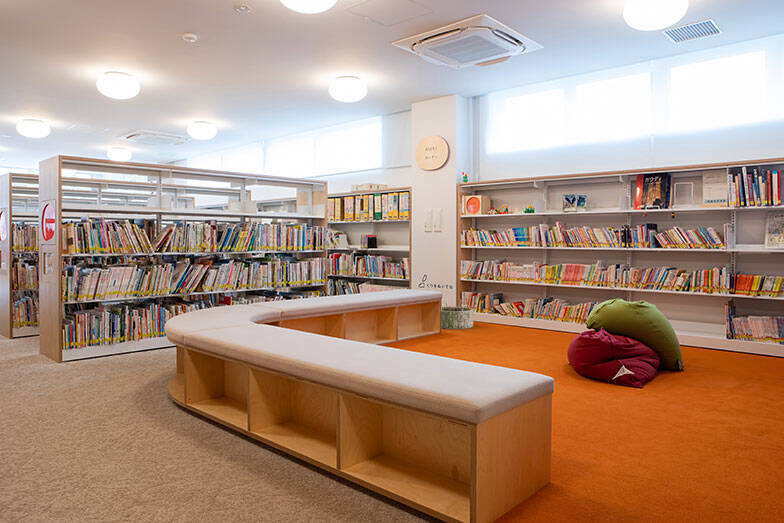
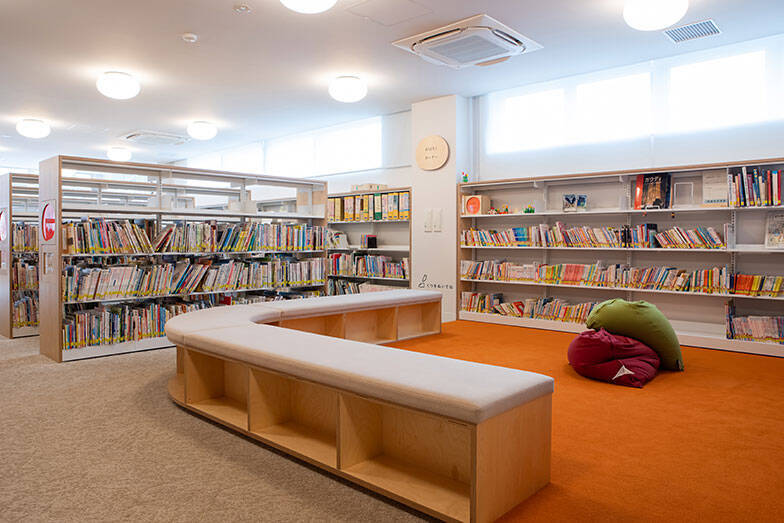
- basket (454, 314)
